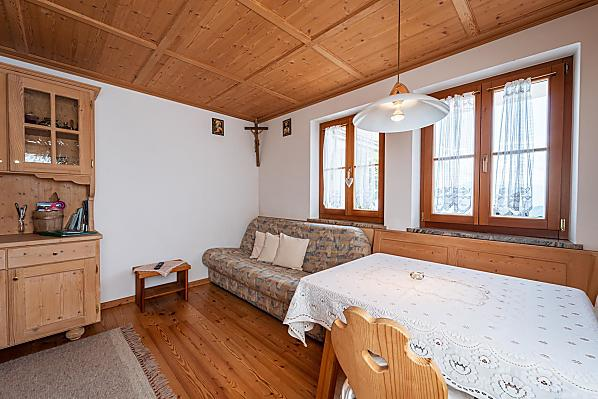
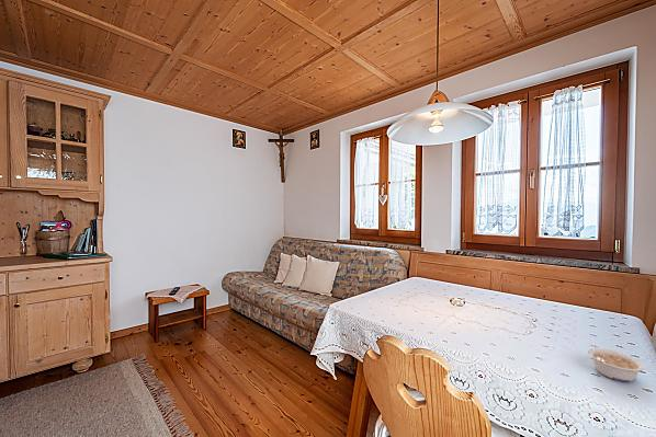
+ legume (614, 365)
